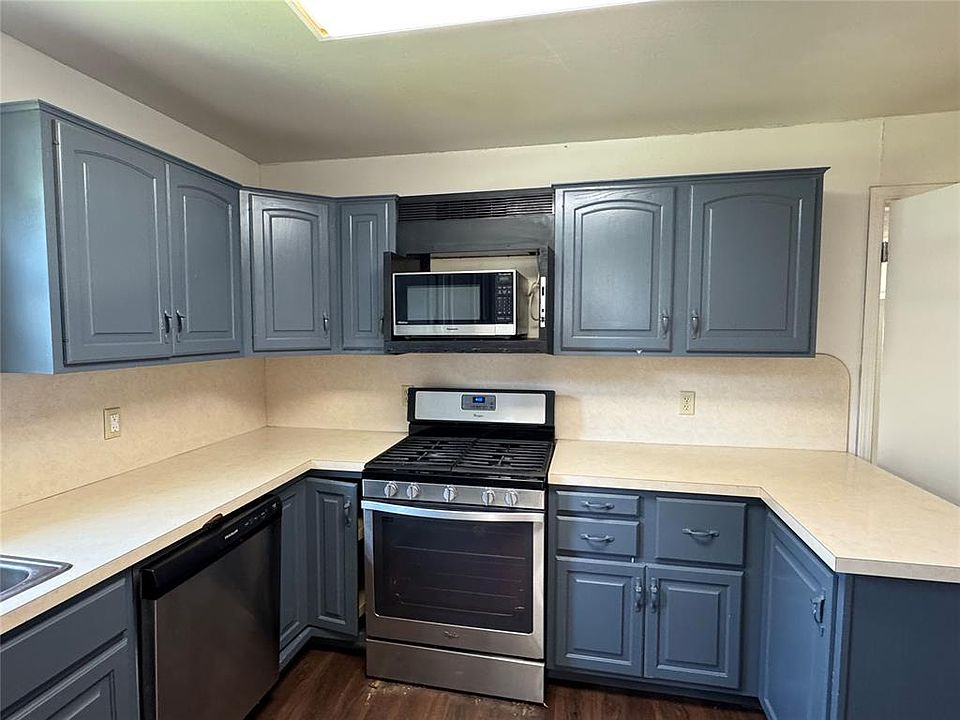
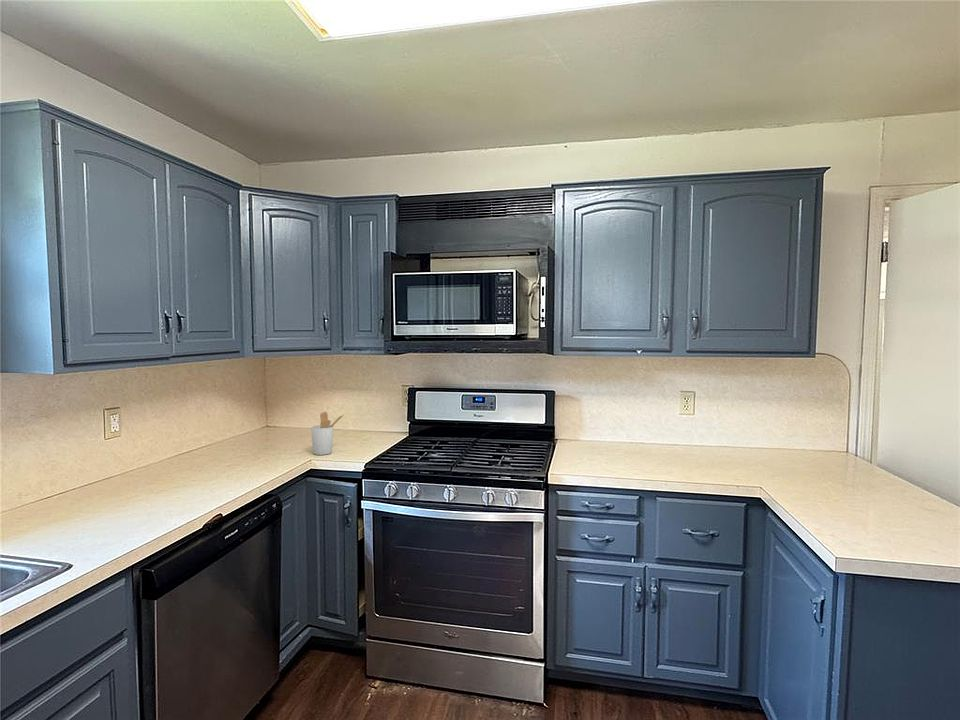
+ utensil holder (328, 433)
